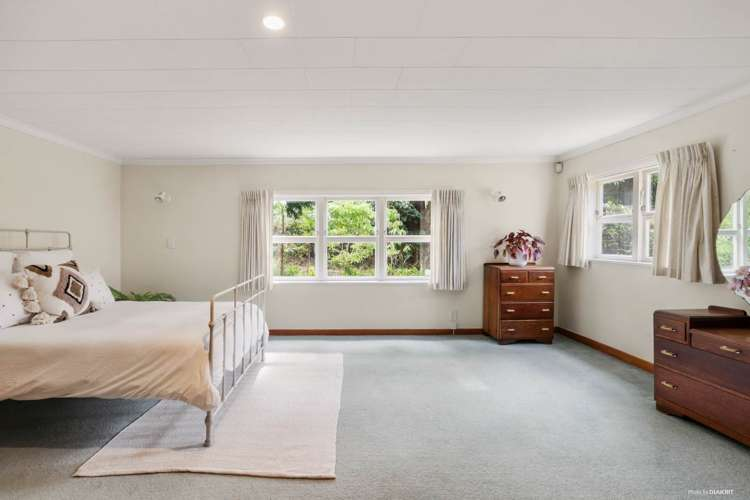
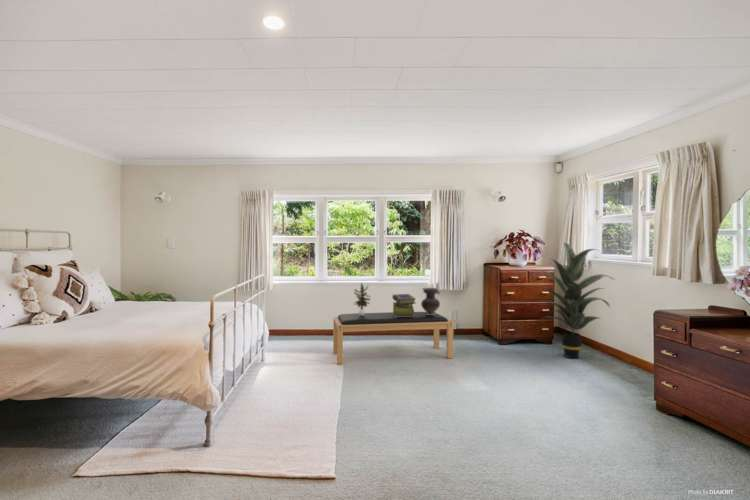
+ stack of books (404, 304)
+ bench (391, 329)
+ potted plant (362, 299)
+ indoor plant (572, 299)
+ ceramic vessel (430, 301)
